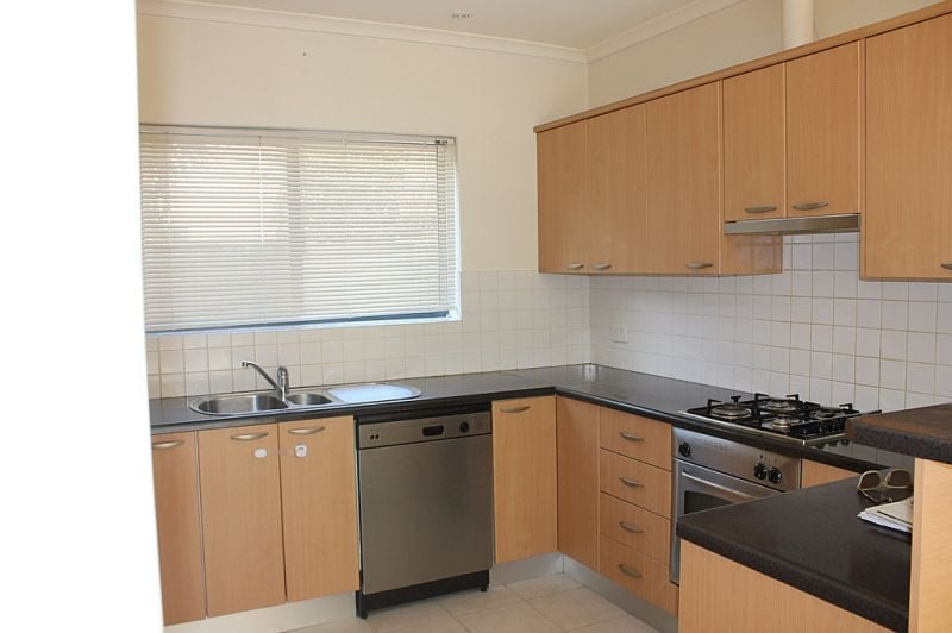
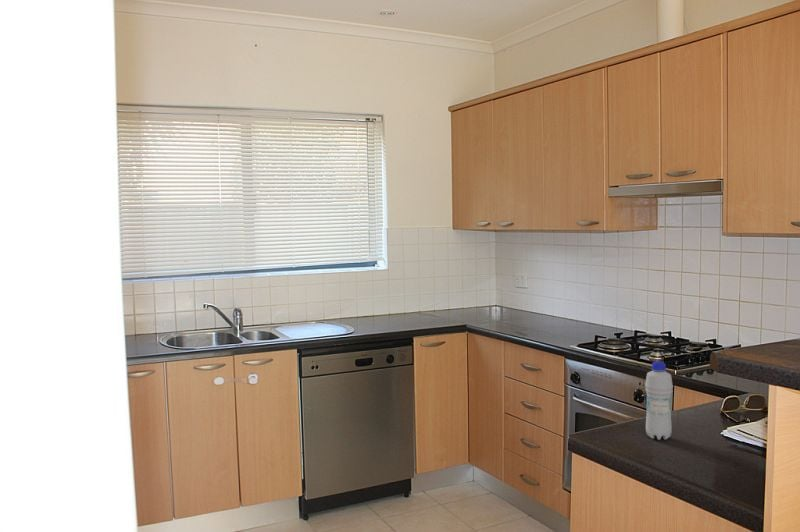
+ bottle (658, 399)
